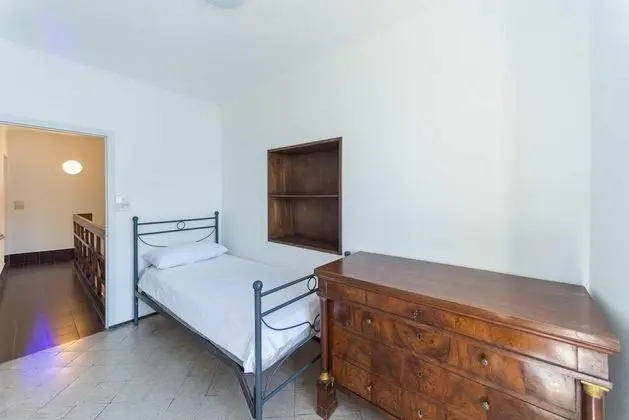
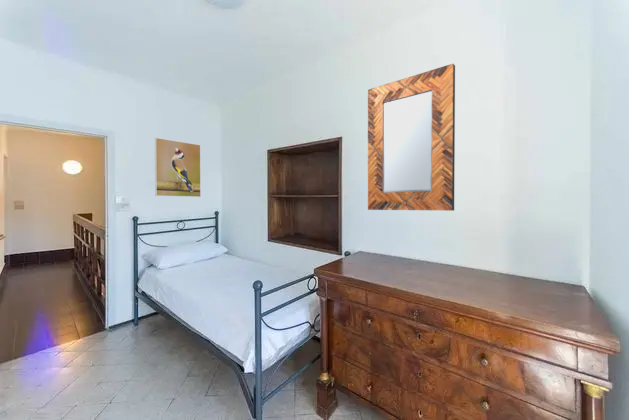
+ home mirror (407, 144)
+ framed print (178, 169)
